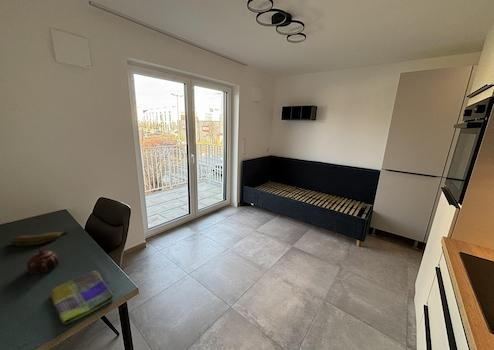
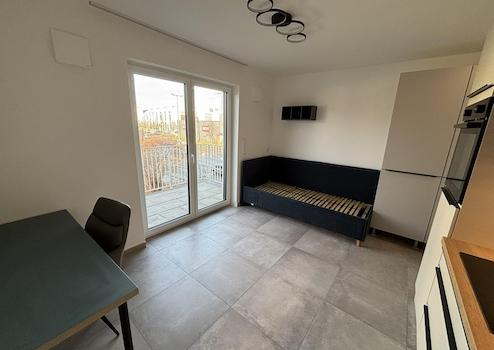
- dish towel (81, 293)
- teapot (42, 259)
- banana (39, 235)
